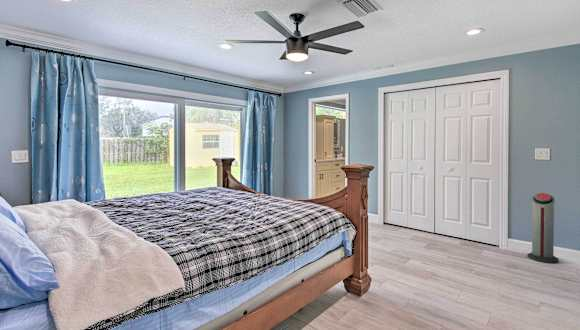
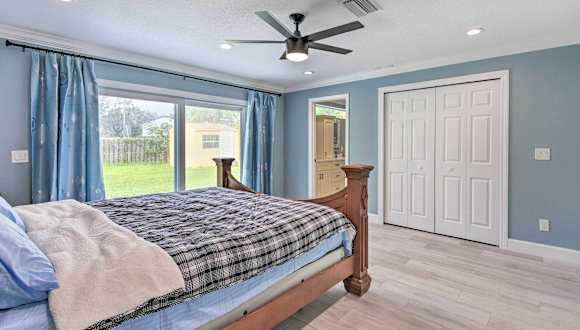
- air purifier (542, 225)
